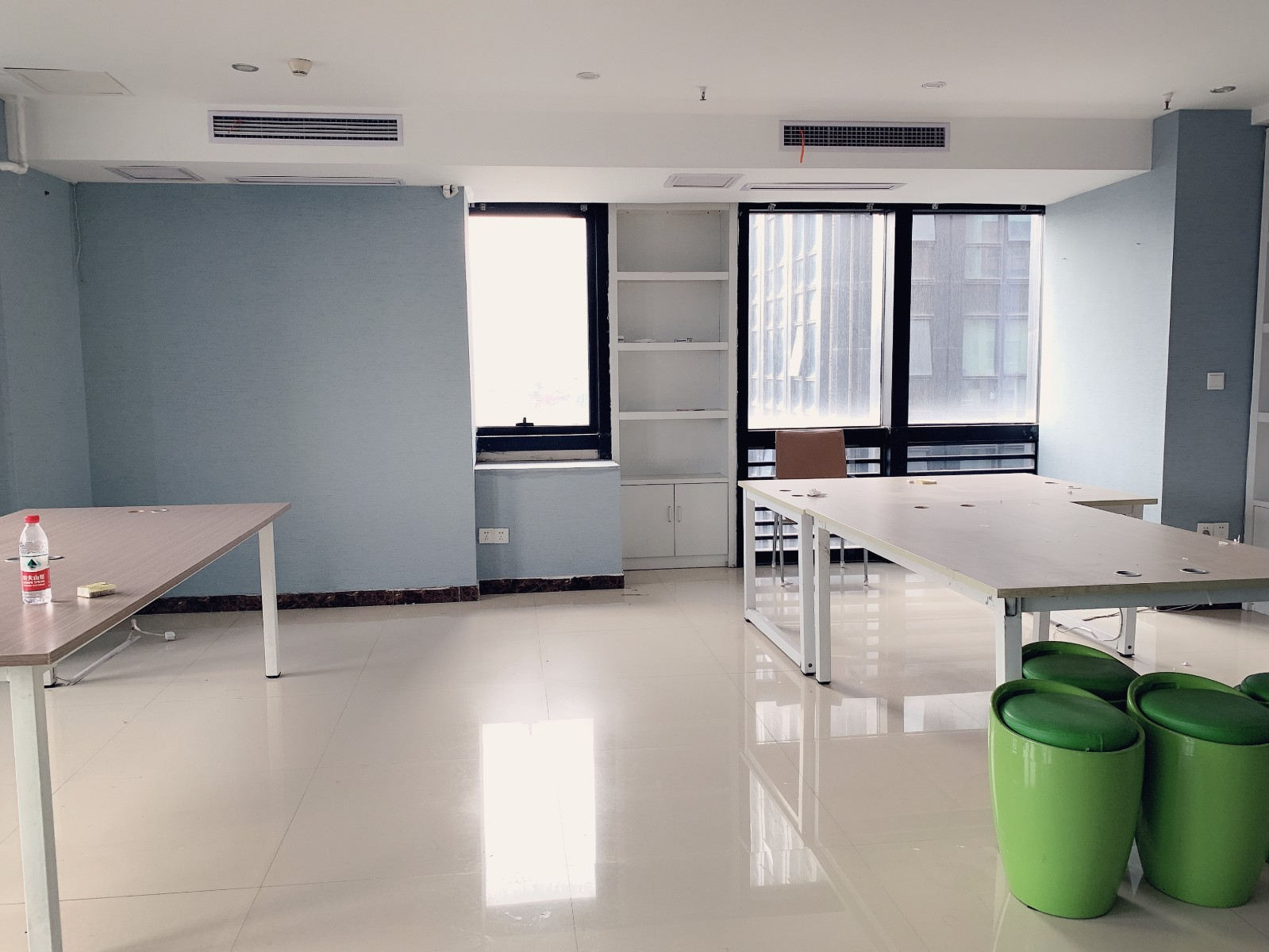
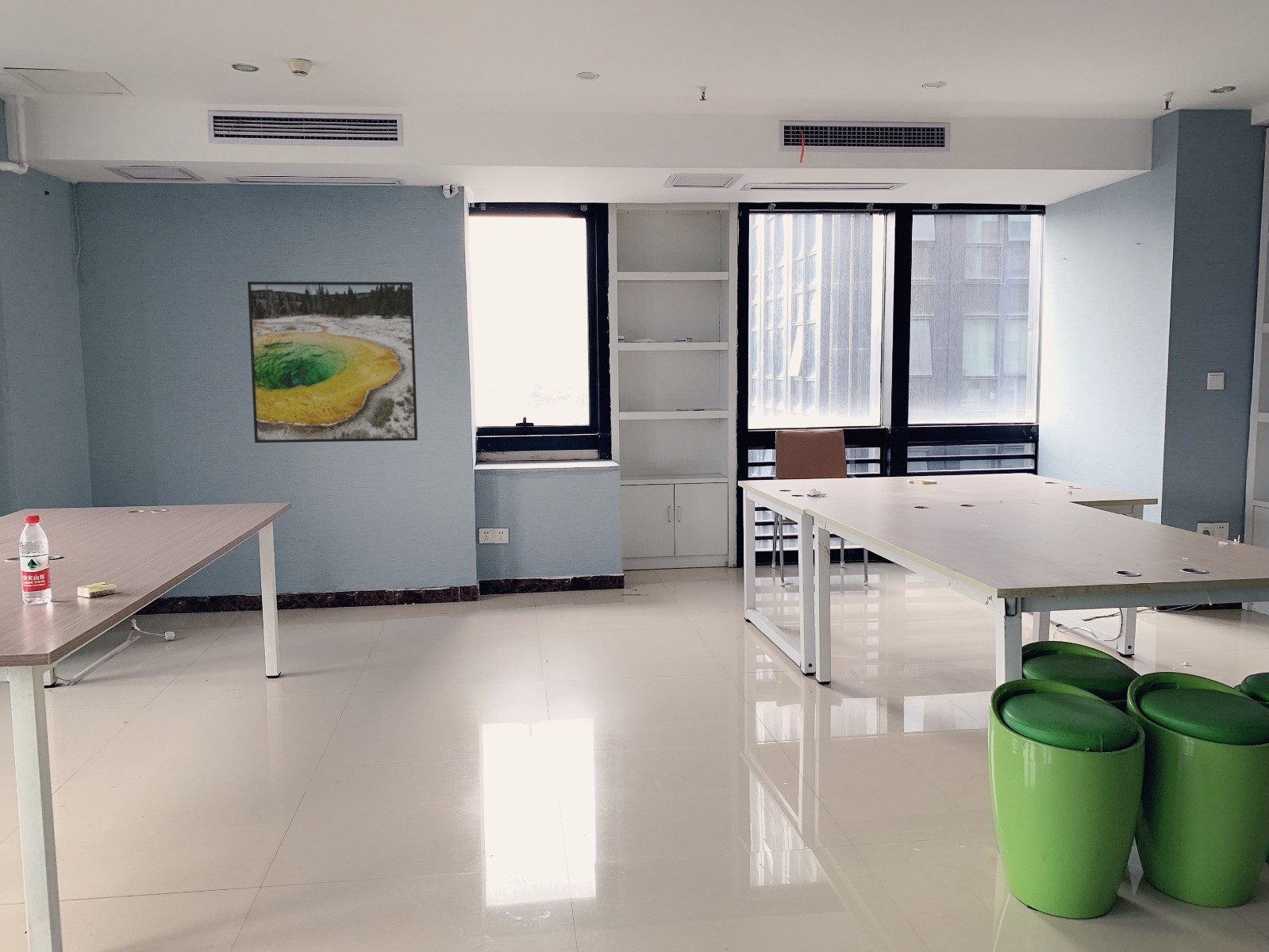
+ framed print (334, 362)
